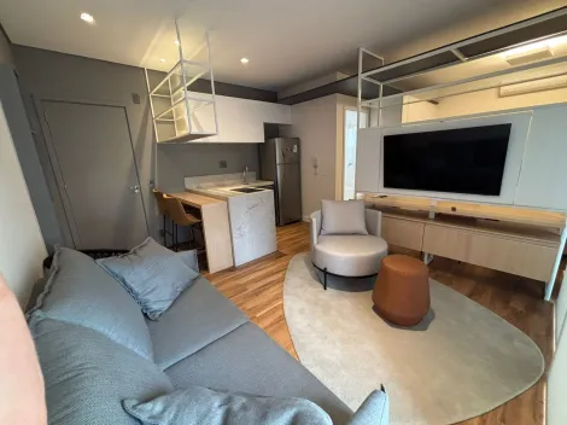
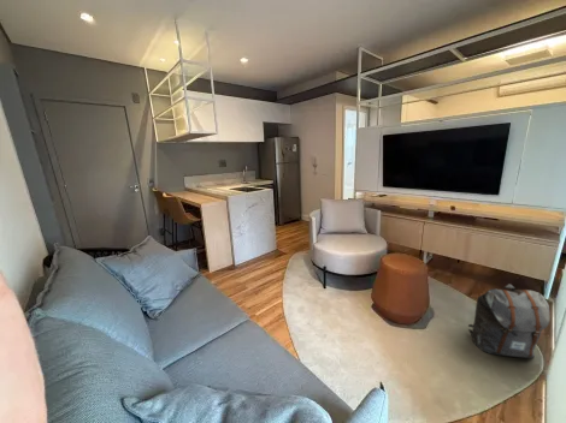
+ backpack (506, 316)
